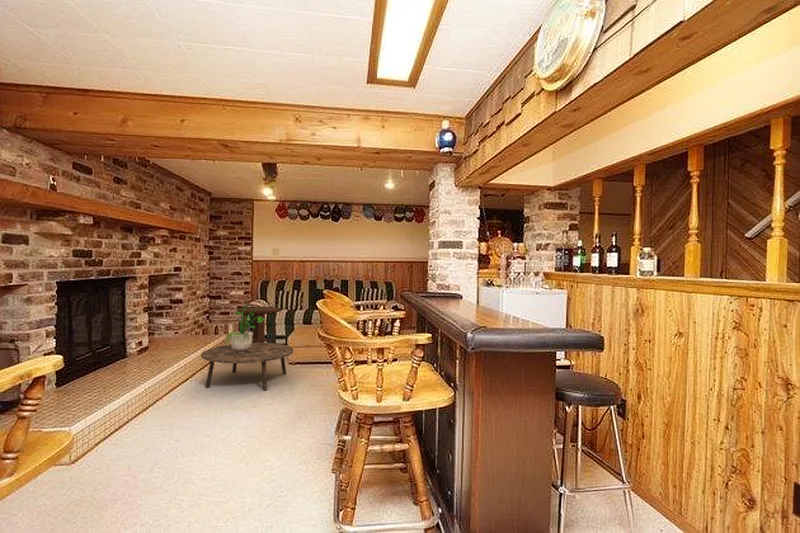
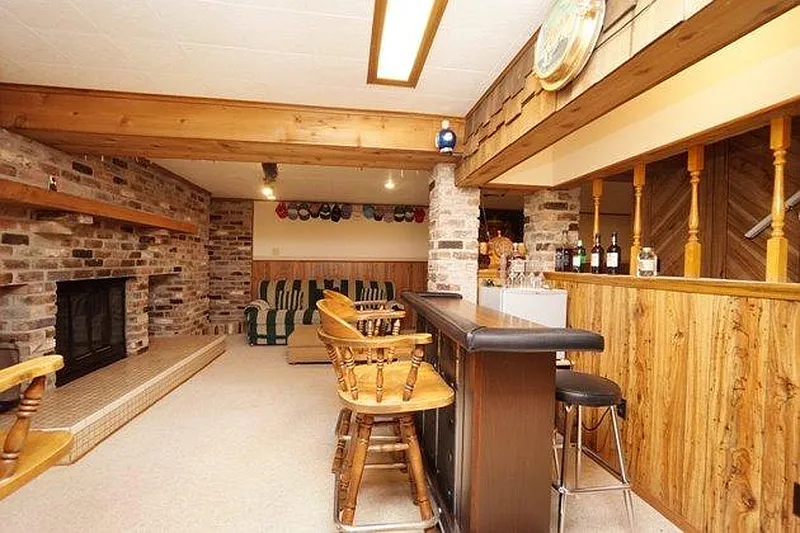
- coffee table (248, 362)
- side table (258, 330)
- potted plant (245, 323)
